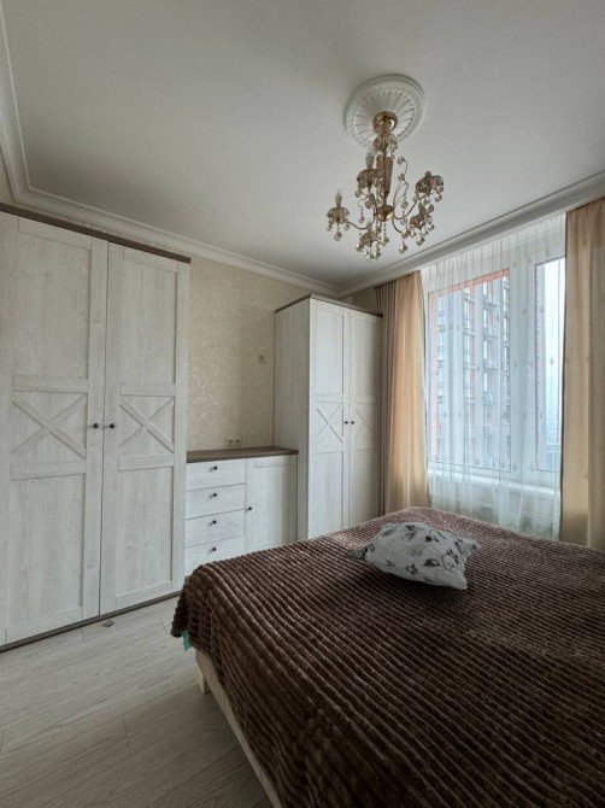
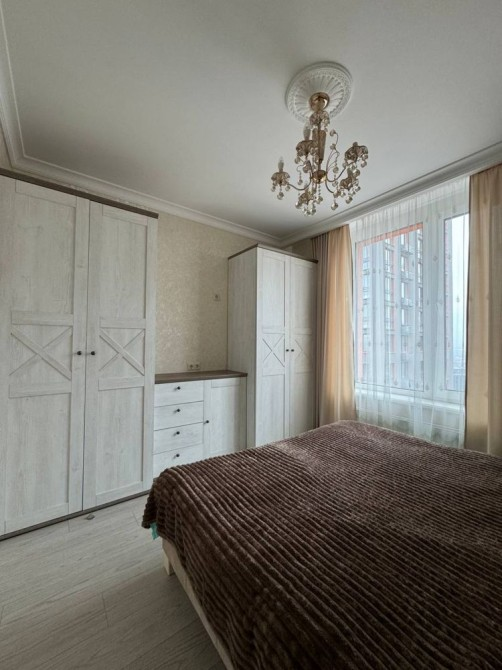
- decorative pillow (415, 550)
